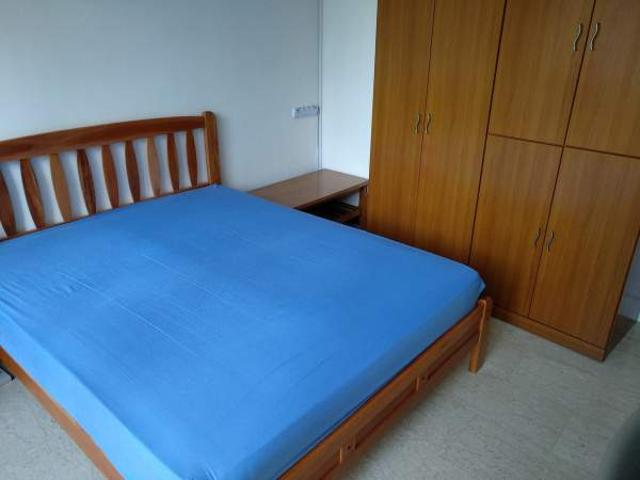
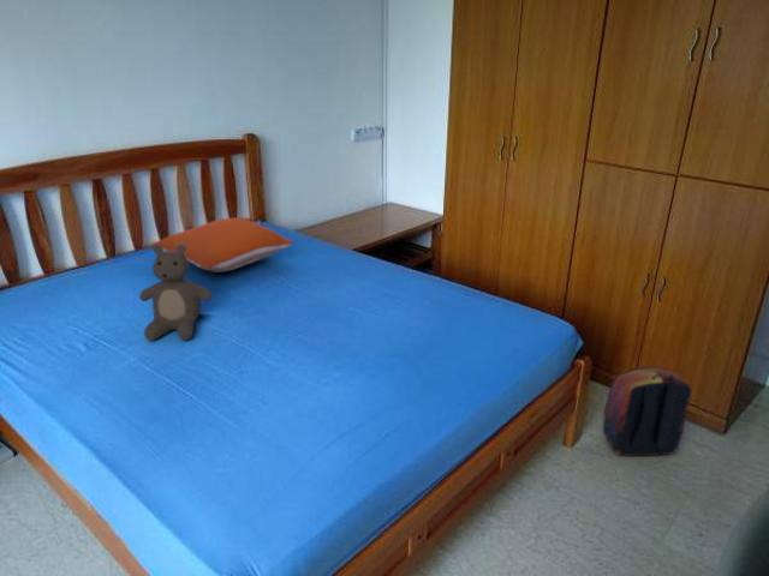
+ pillow (221, 244)
+ teddy bear (169, 290)
+ backpack (646, 407)
